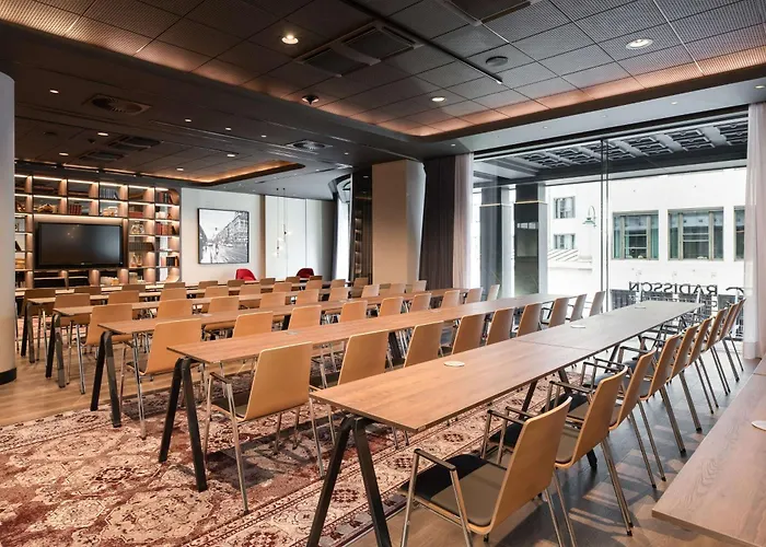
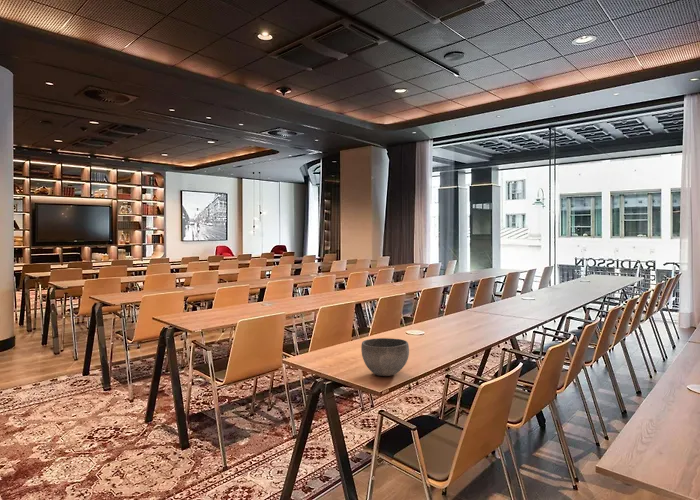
+ bowl (385, 357)
